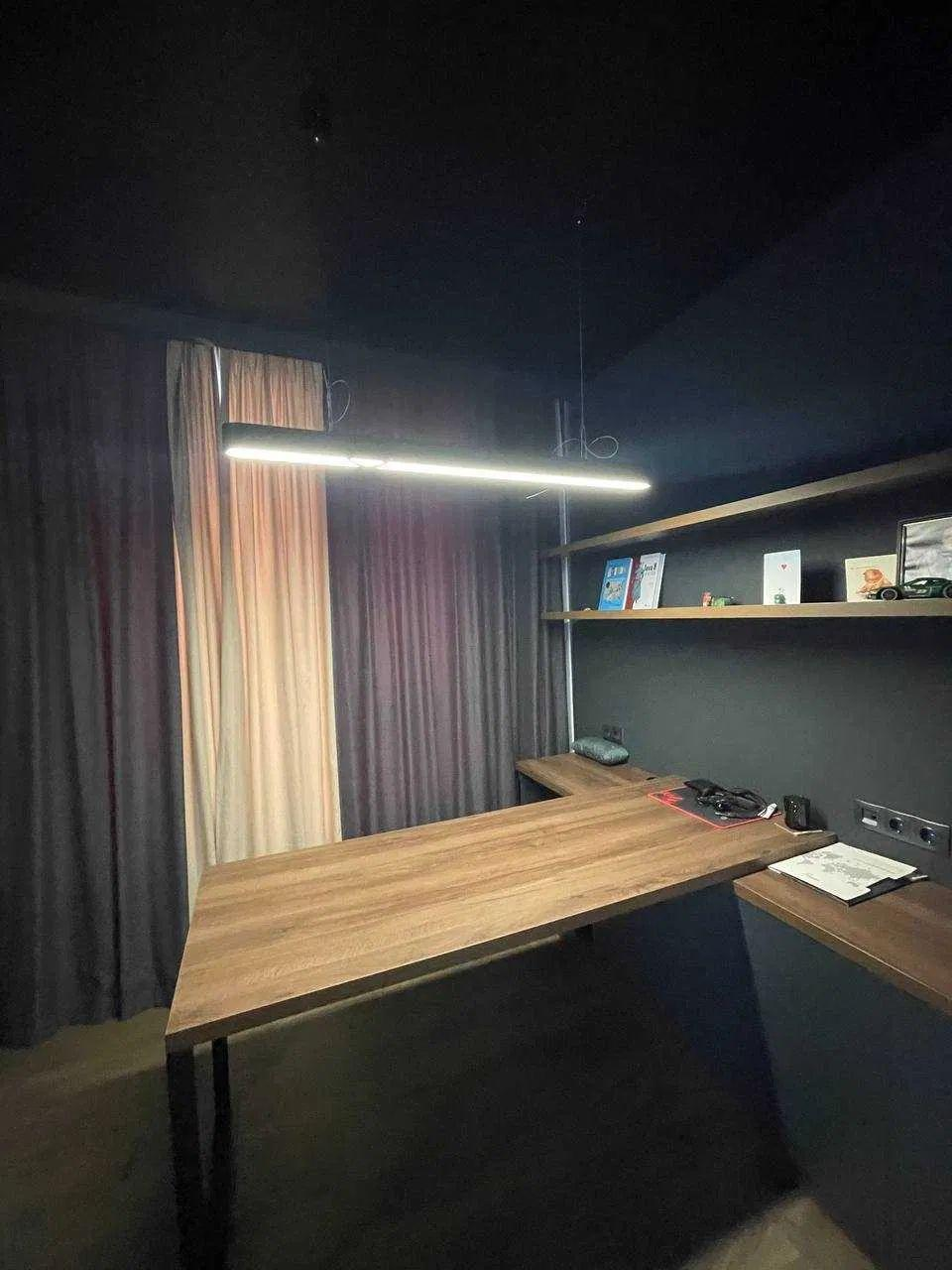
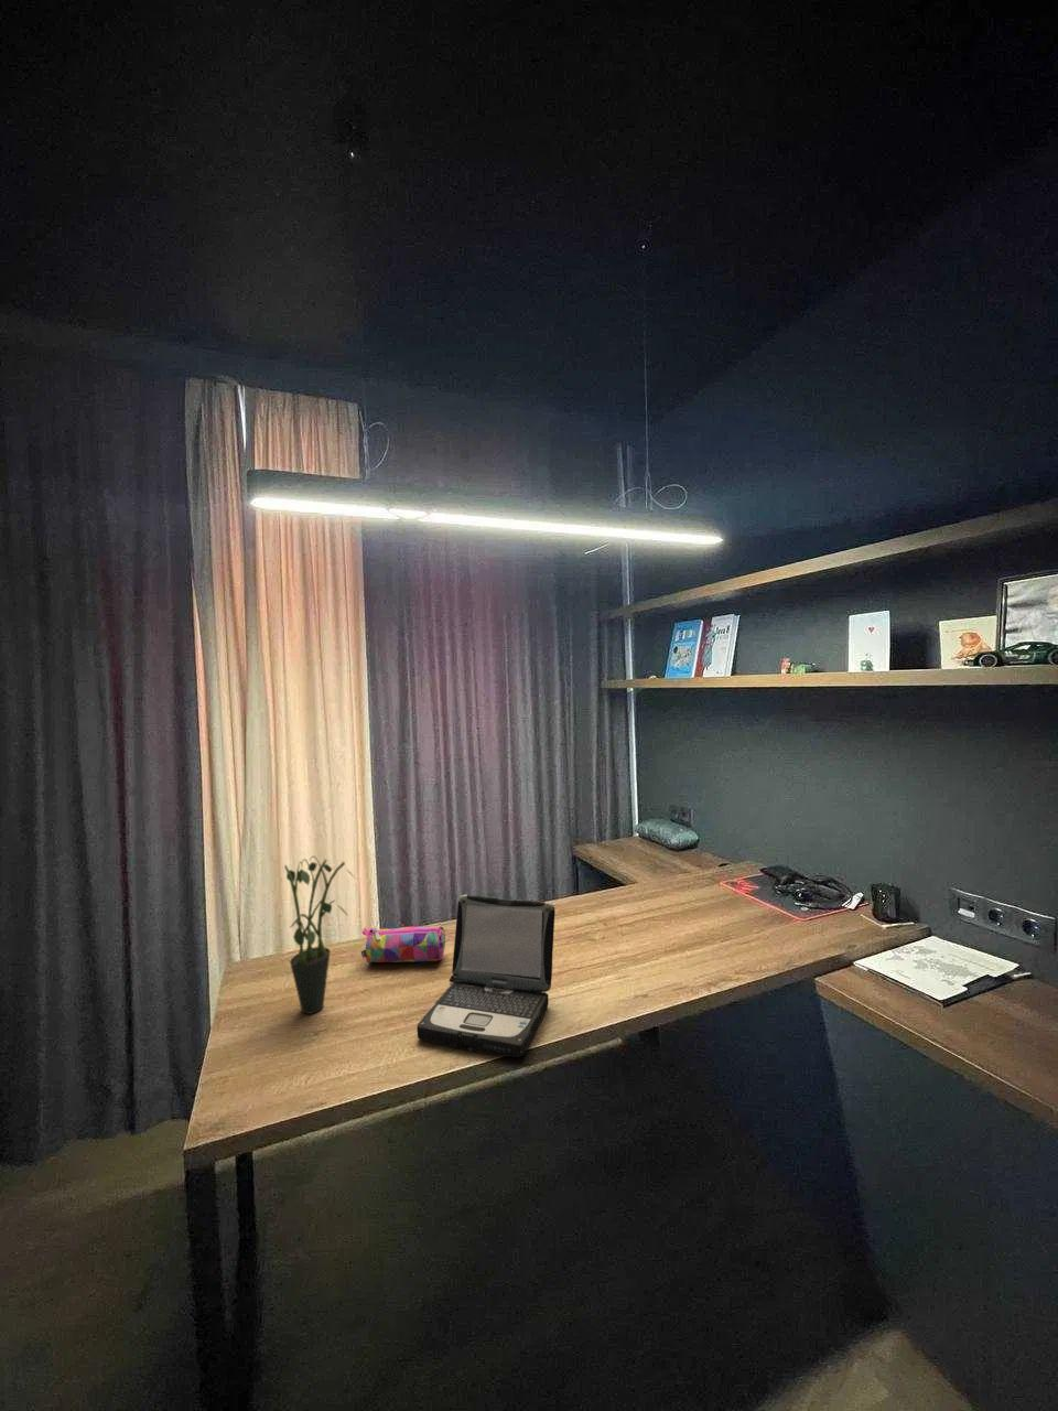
+ laptop (488, 964)
+ potted plant (318, 931)
+ pencil case (403, 943)
